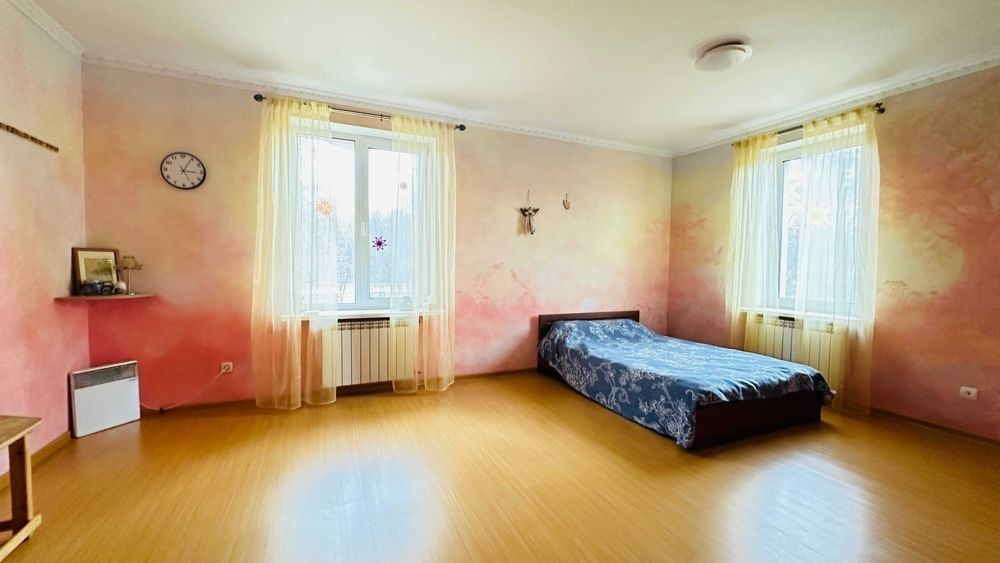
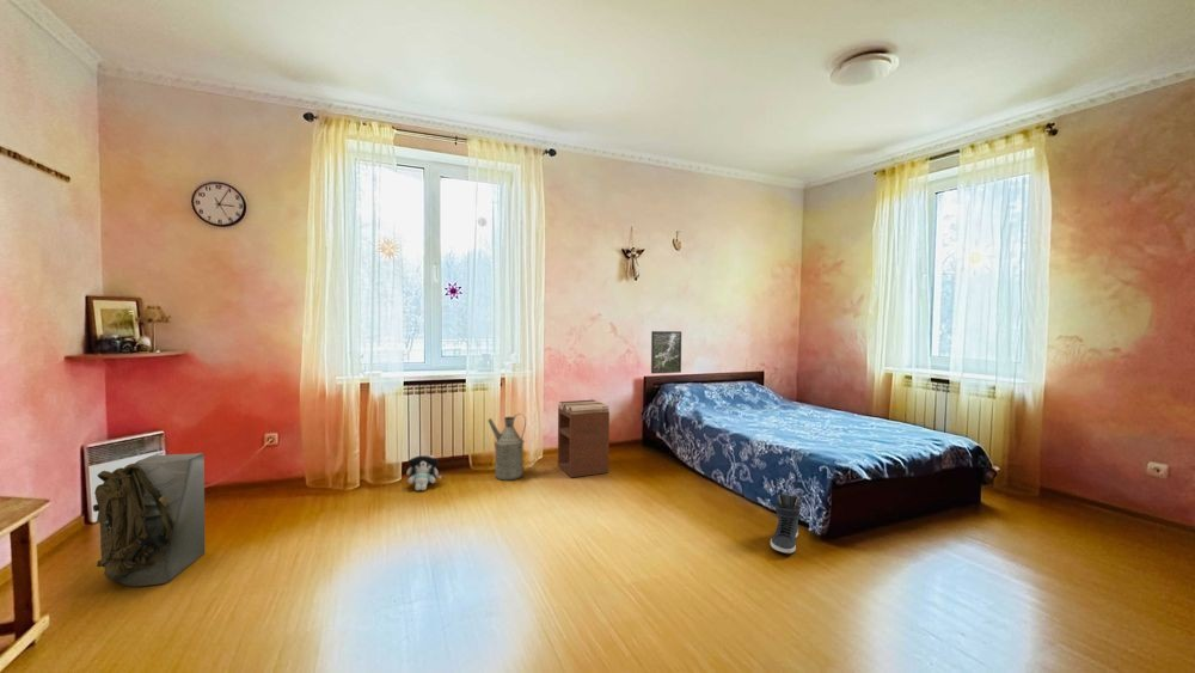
+ plush toy (424, 471)
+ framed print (666, 351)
+ nightstand (582, 436)
+ sneaker (786, 520)
+ backpack (133, 521)
+ watering can (507, 445)
